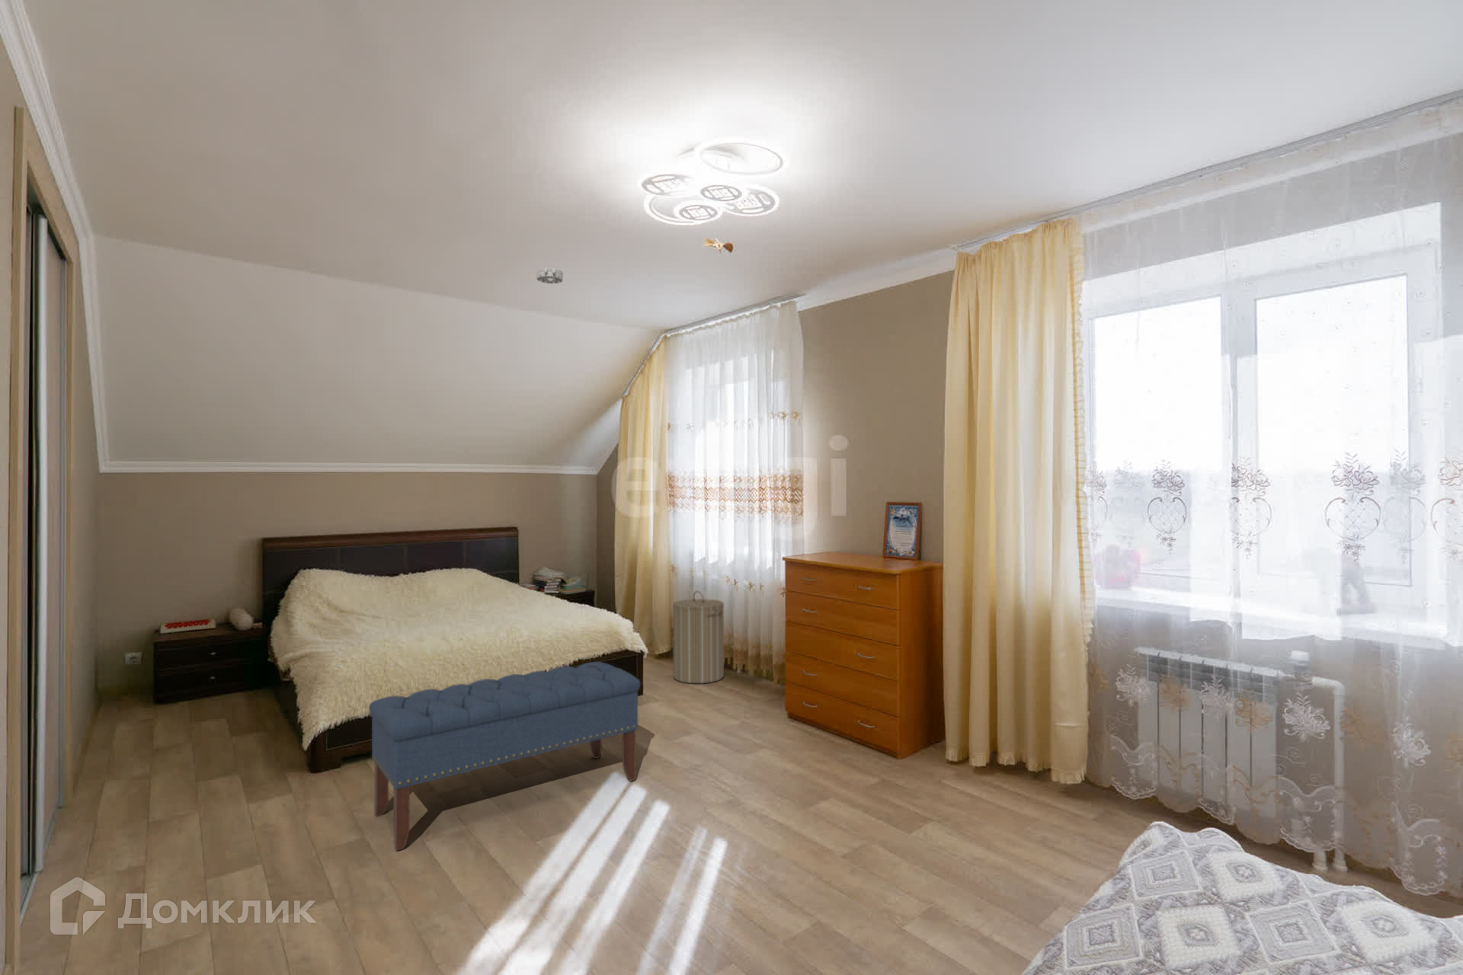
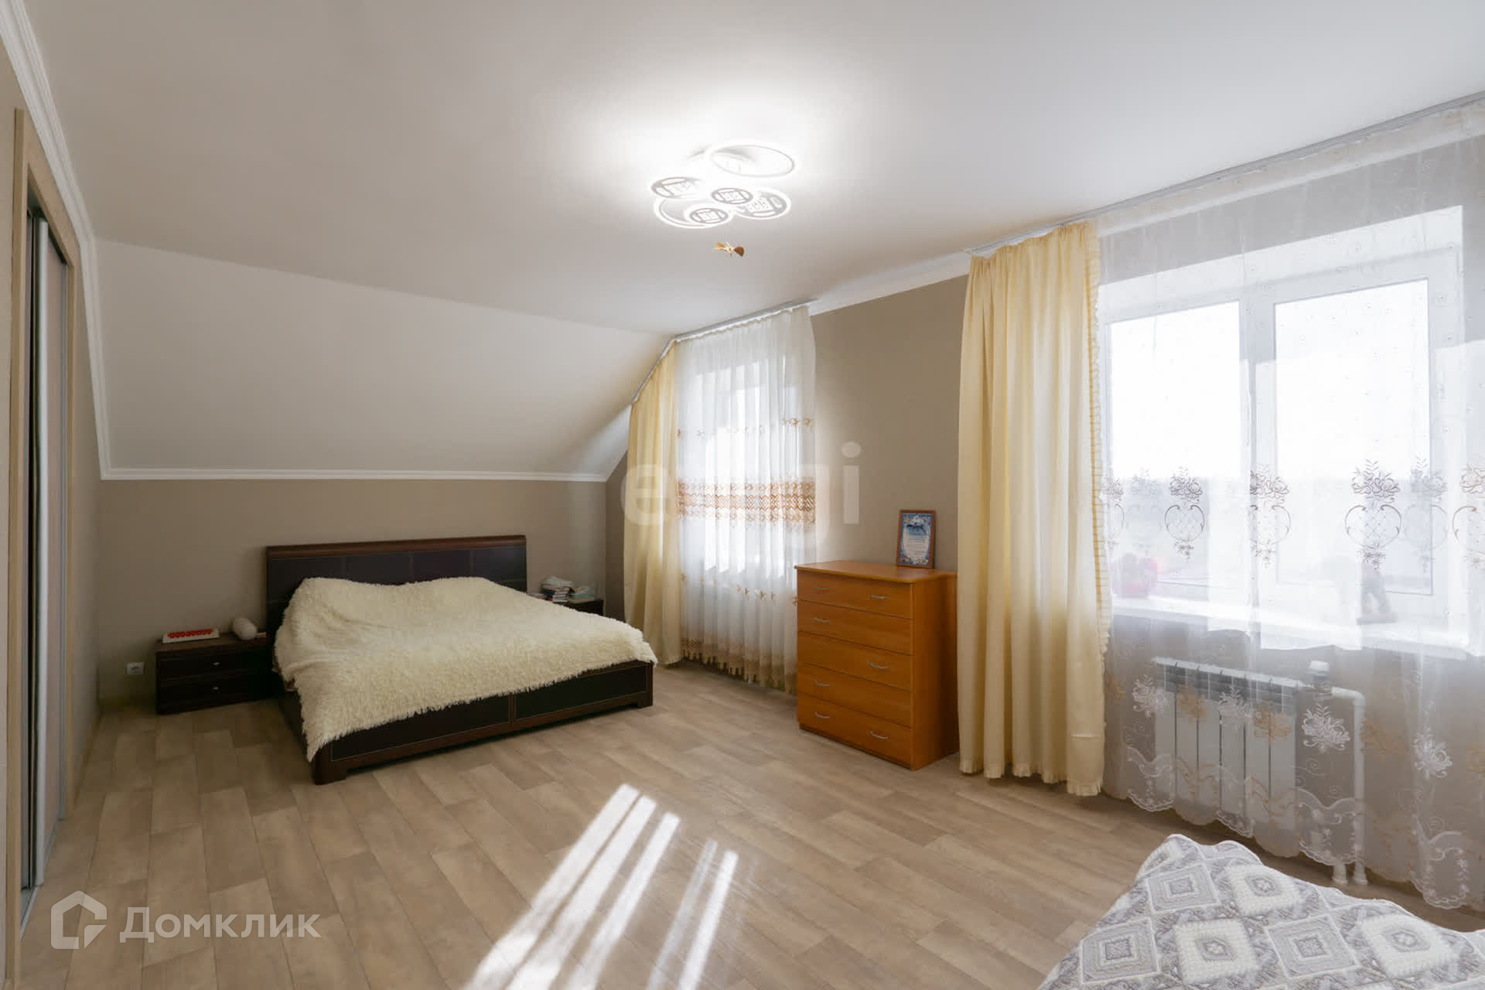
- bench (512, 739)
- laundry hamper (698, 633)
- smoke detector (550, 275)
